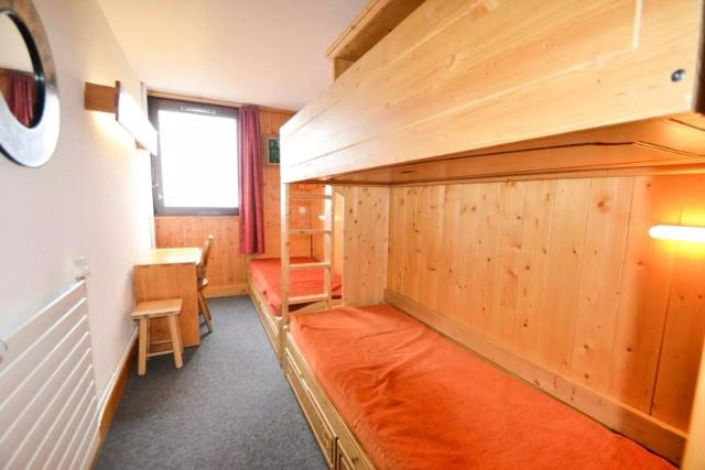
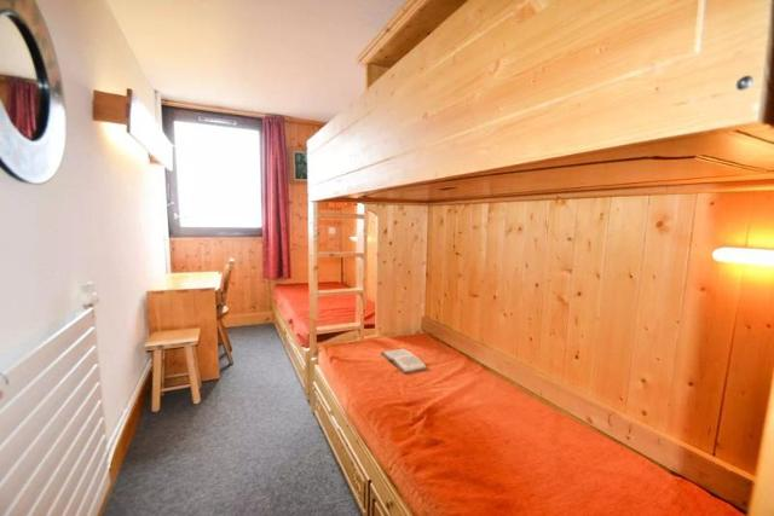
+ book (403, 358)
